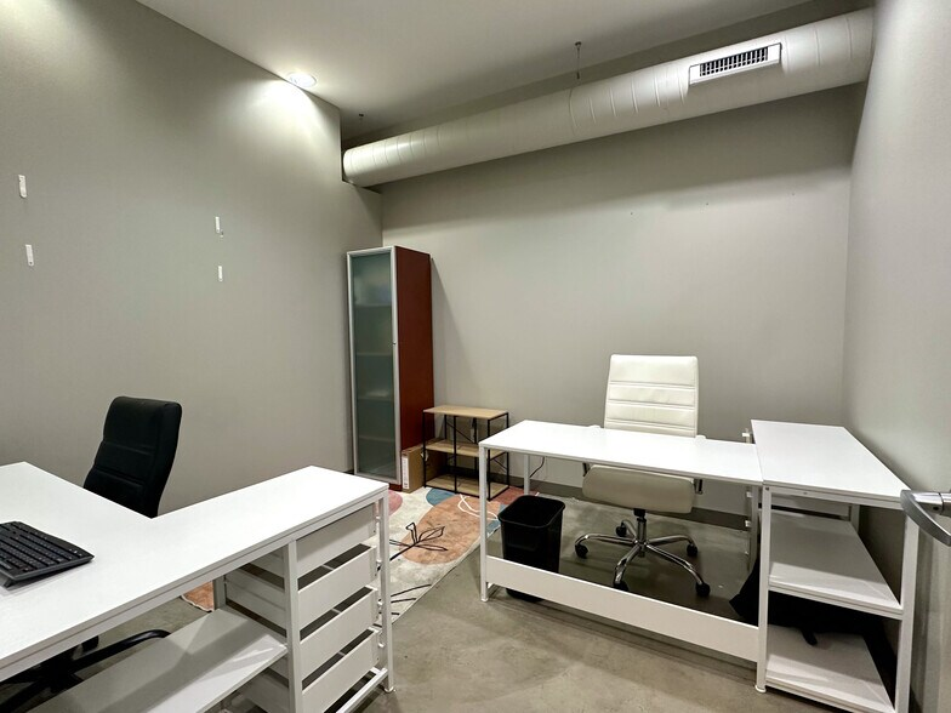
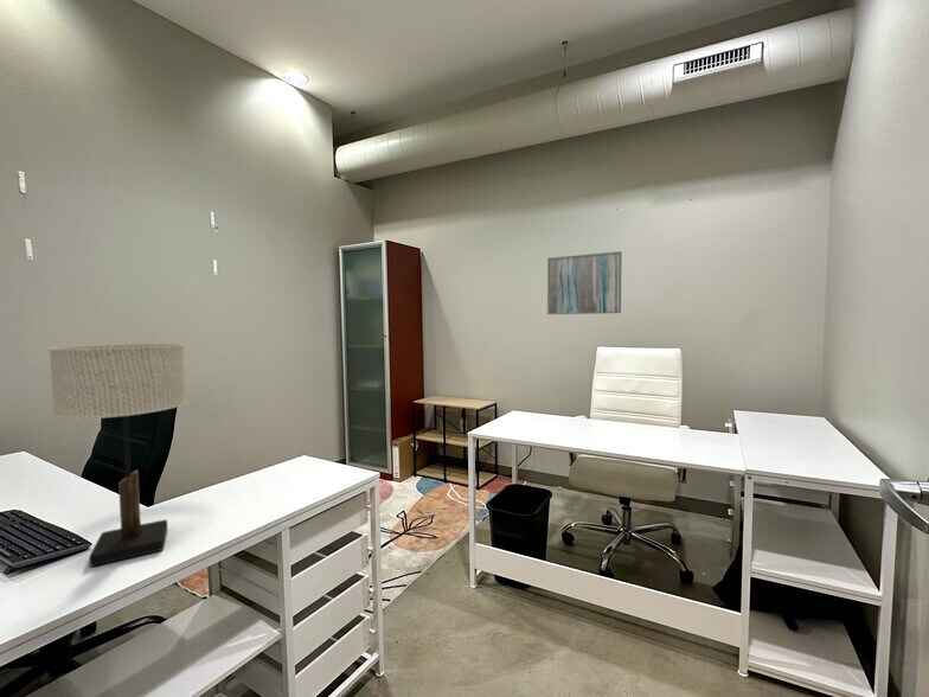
+ table lamp (127, 447)
+ wall art (583, 284)
